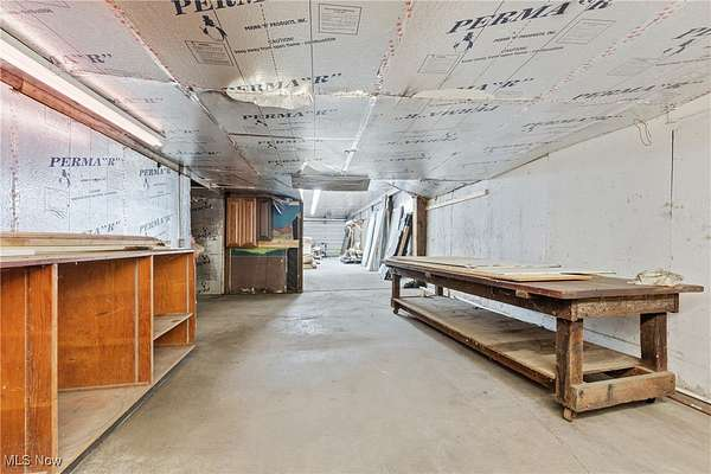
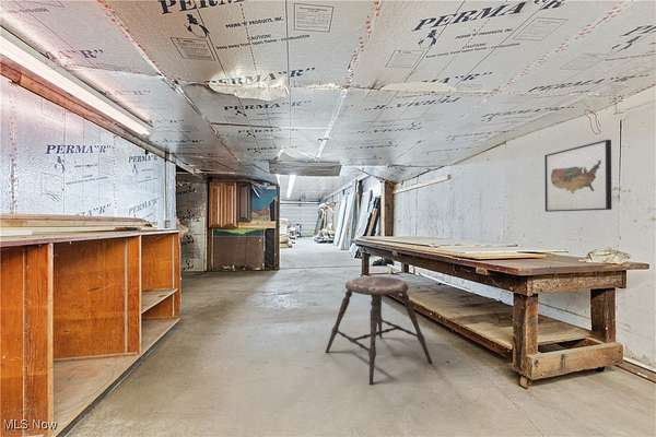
+ stool (376, 318)
+ wall art (574, 179)
